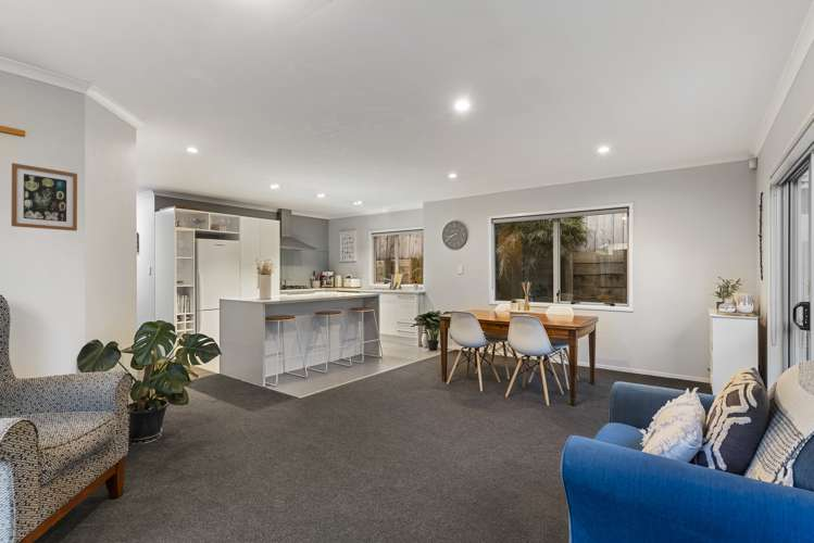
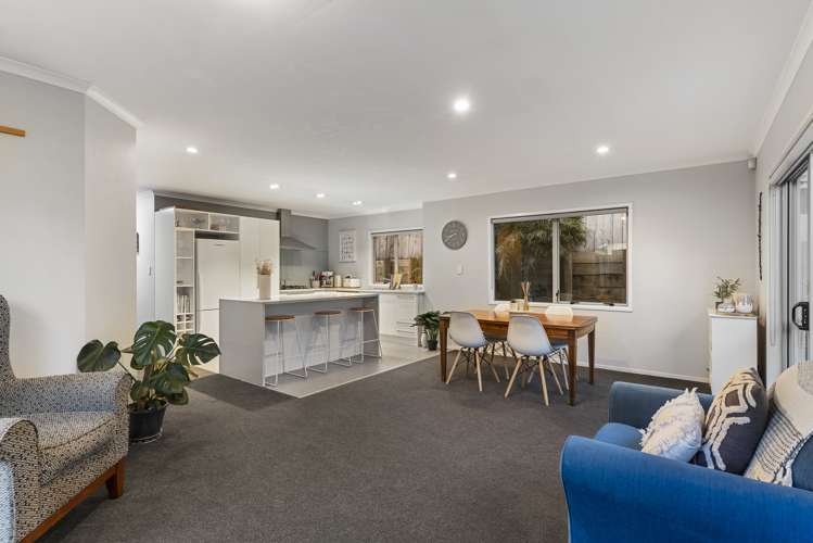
- wall art (46, 198)
